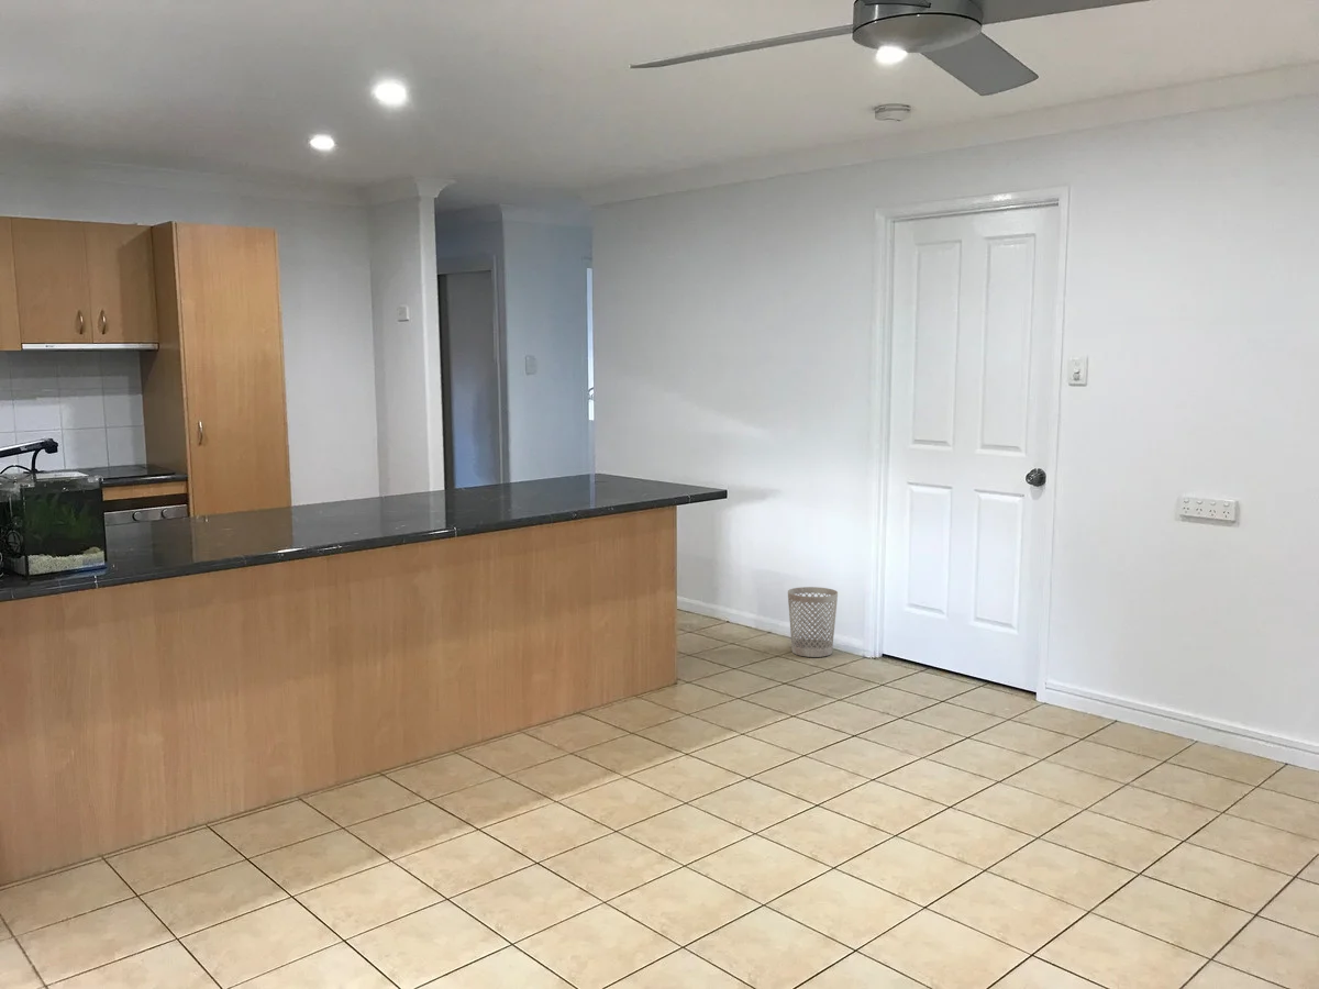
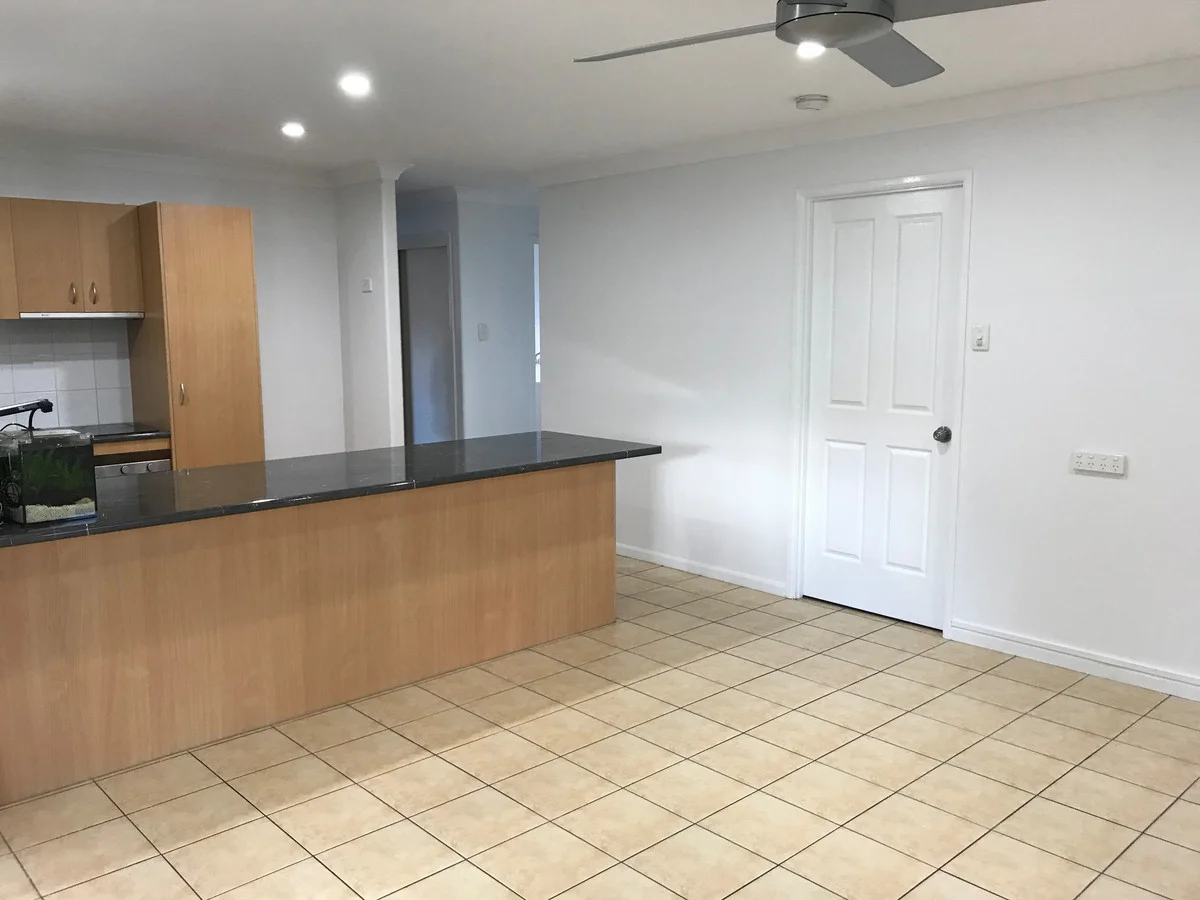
- wastebasket (812, 622)
